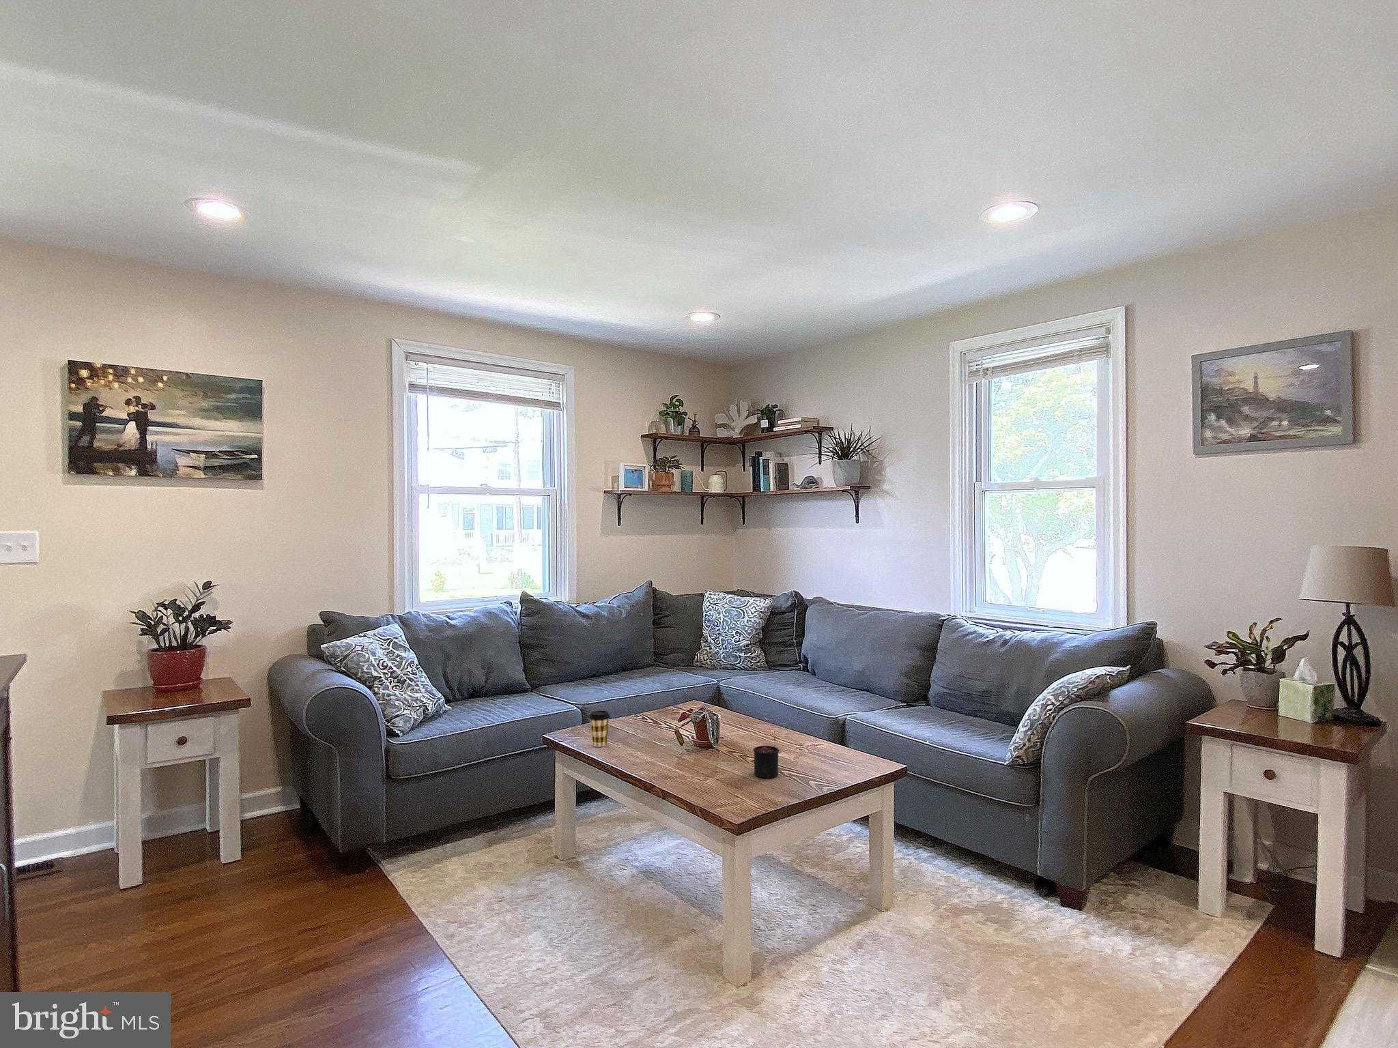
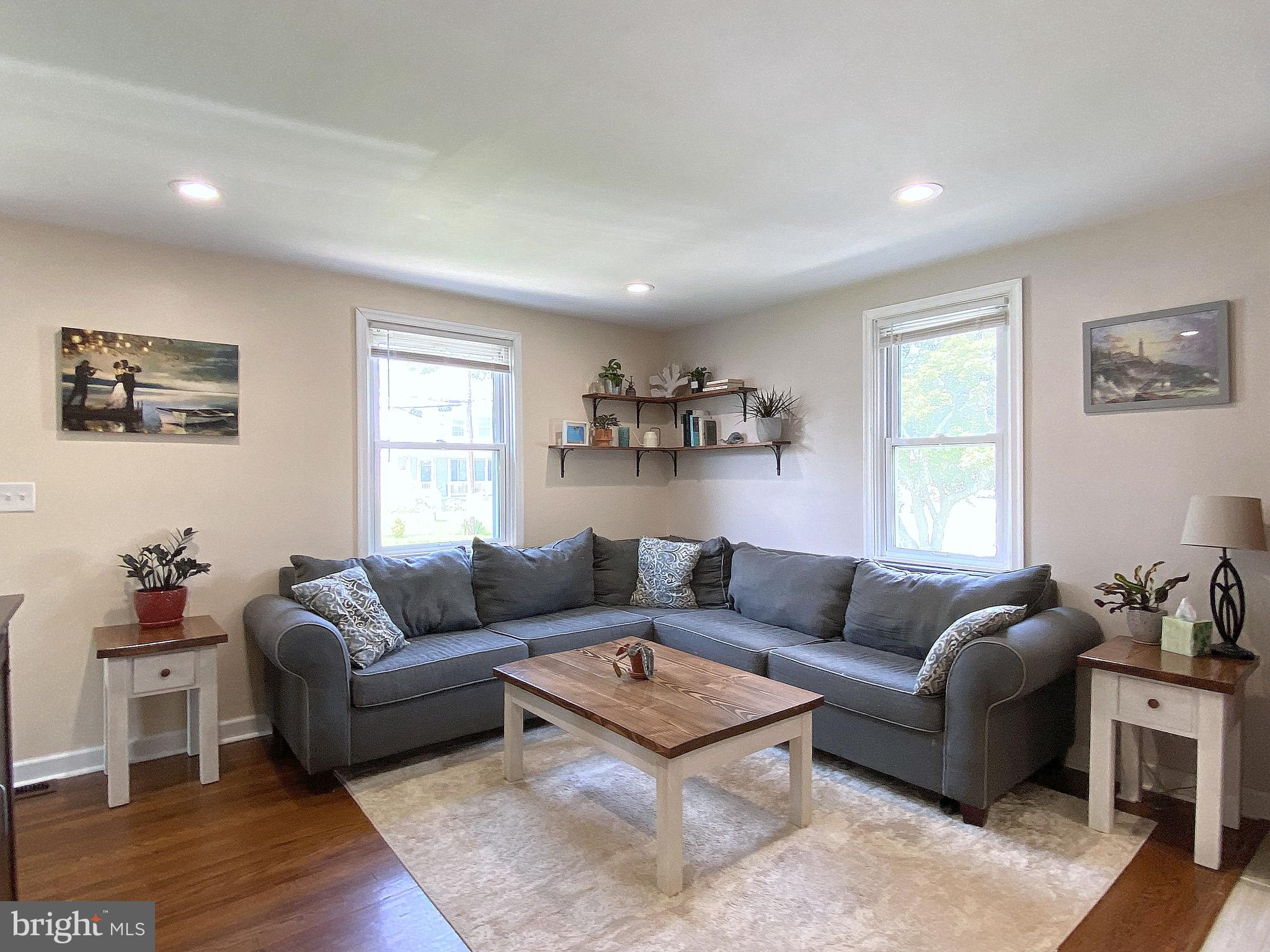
- coffee cup (599, 729)
- candle (766, 756)
